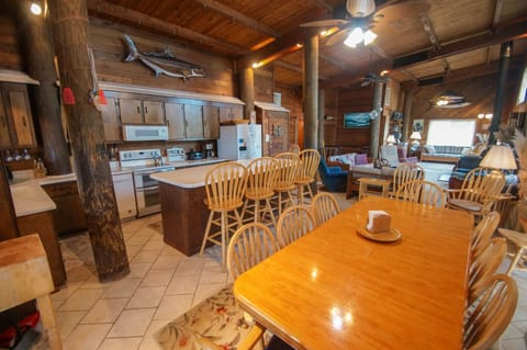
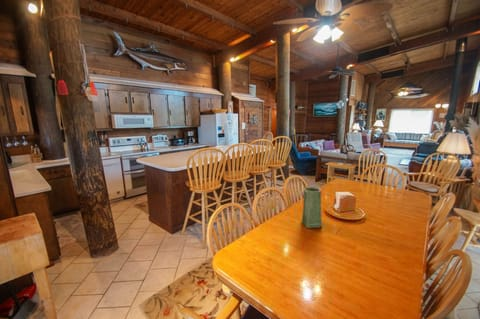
+ vase (312, 206)
